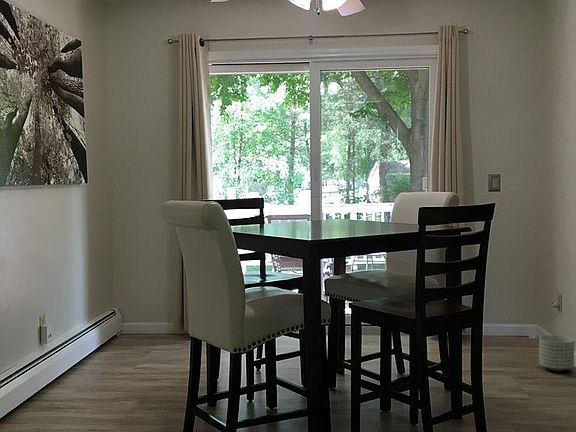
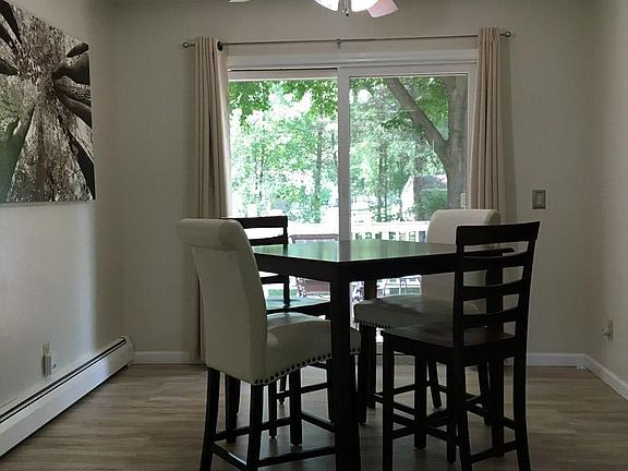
- planter (556, 354)
